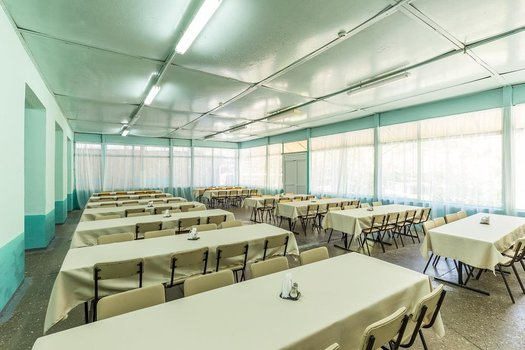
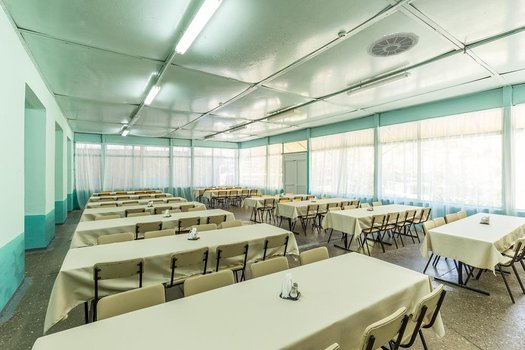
+ ceiling vent (391, 46)
